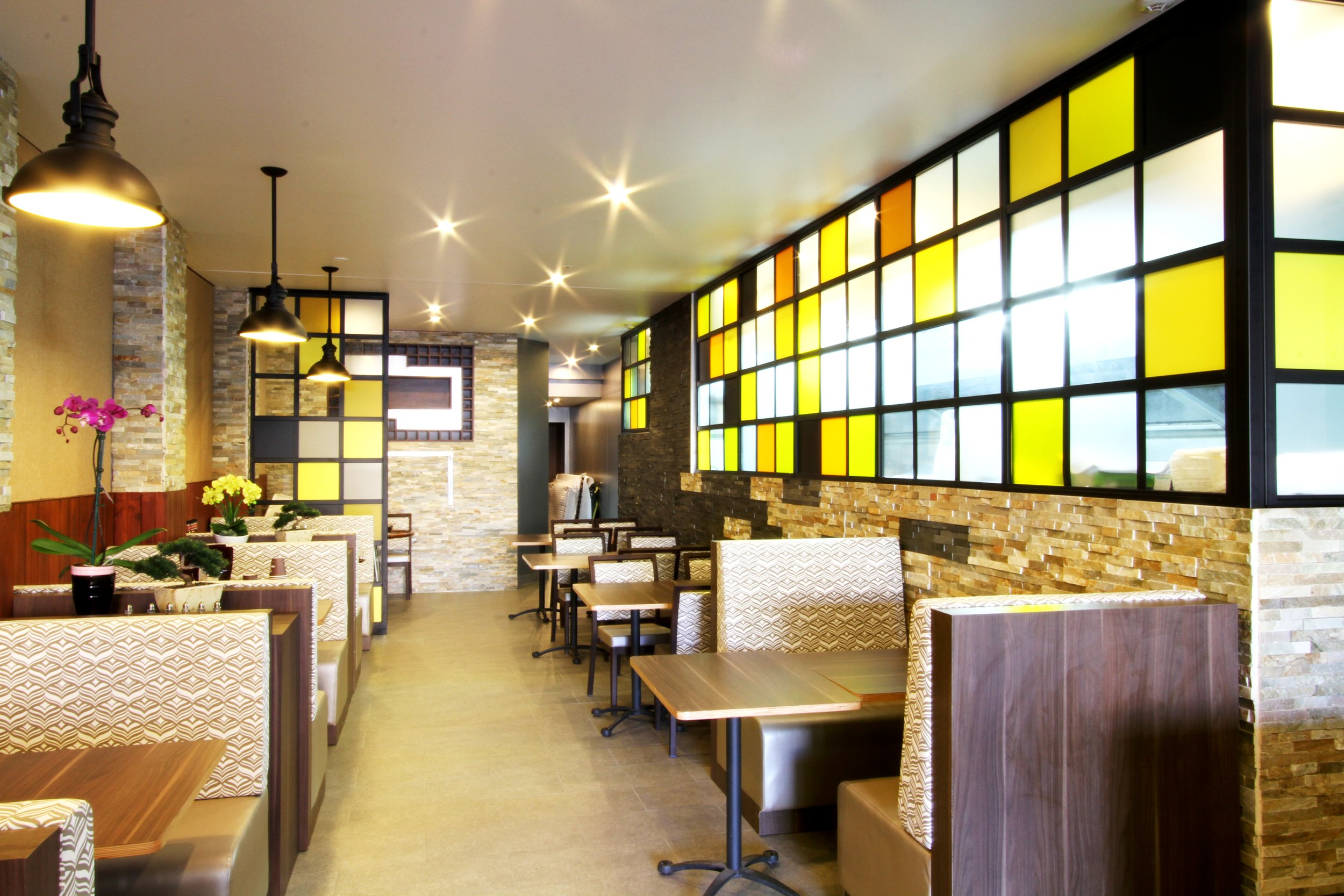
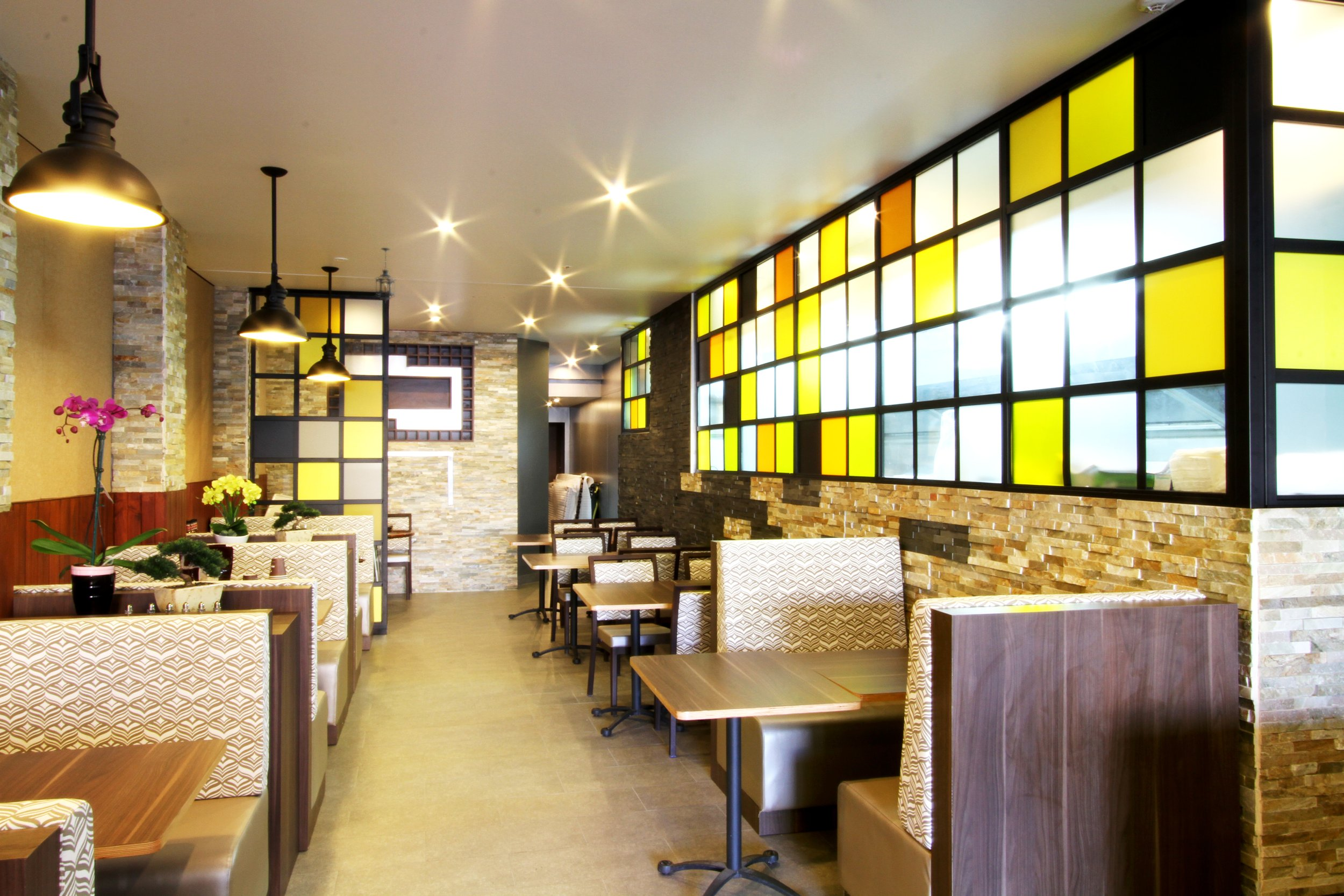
+ hanging lantern (385, 276)
